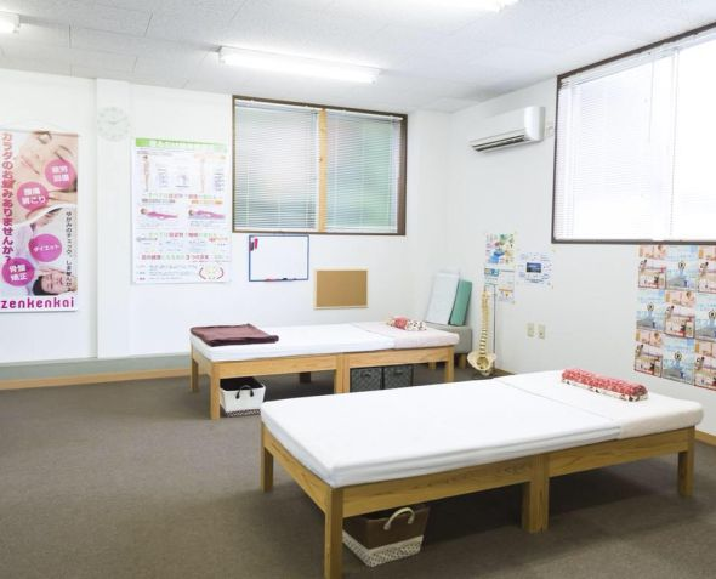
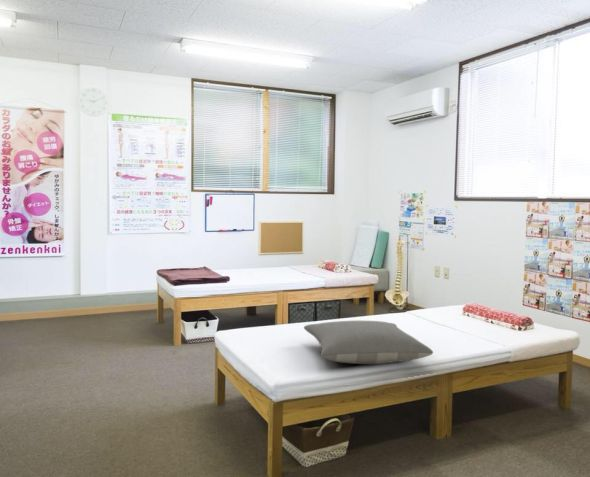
+ pillow (362, 338)
